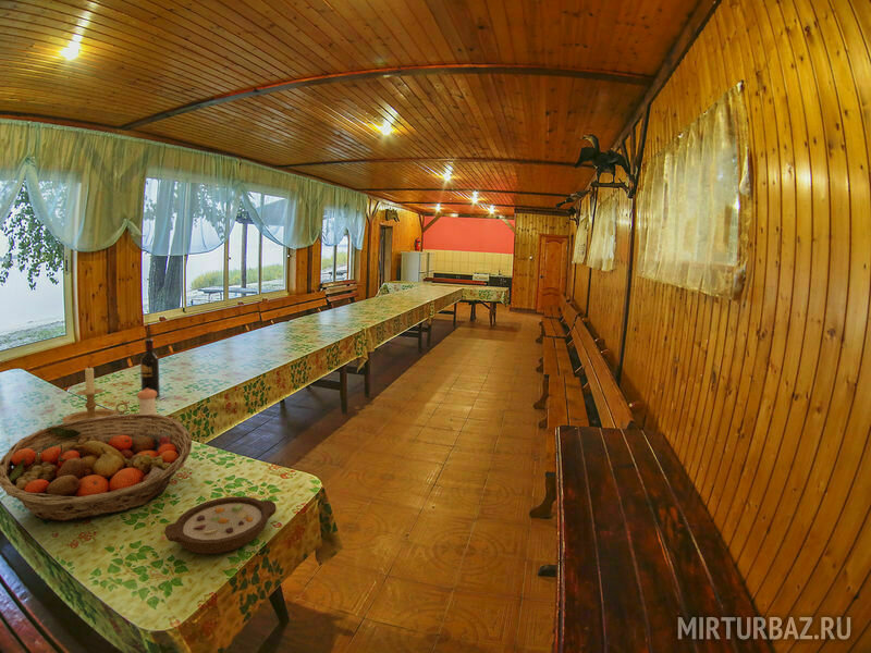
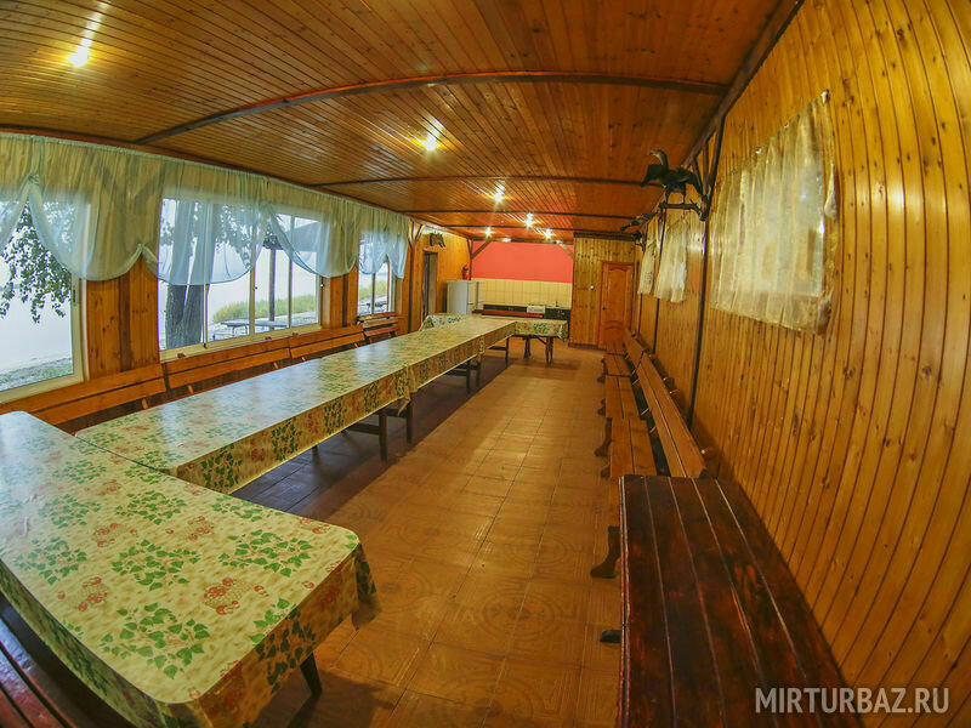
- fruit basket (103, 463)
- wine bottle (149, 368)
- bowl (223, 525)
- pepper shaker (147, 410)
- candle holder (90, 394)
